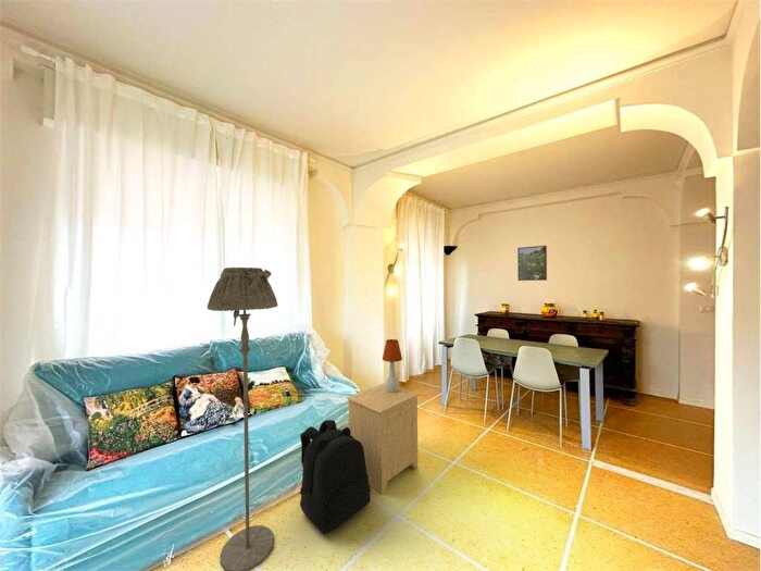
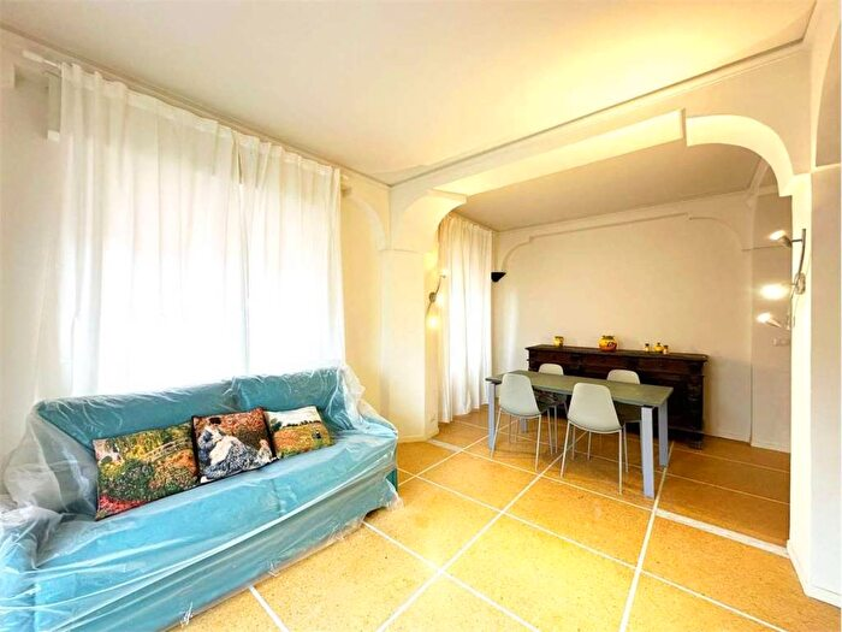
- side table (384, 432)
- backpack (332, 468)
- table lamp (391, 364)
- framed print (532, 263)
- floor lamp (245, 409)
